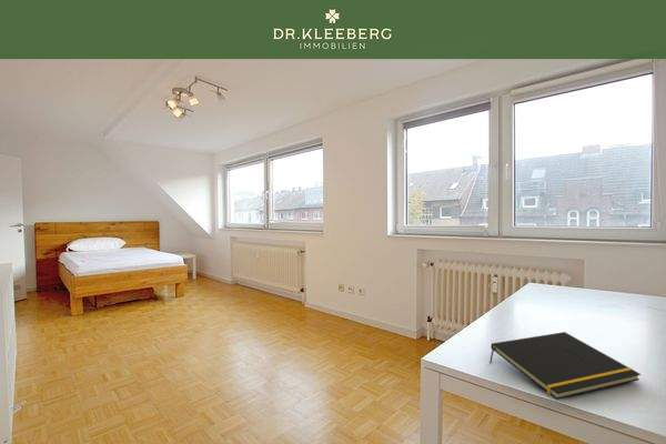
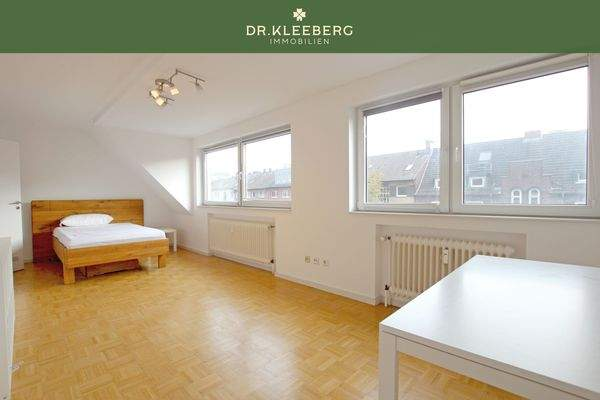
- notepad (561, 360)
